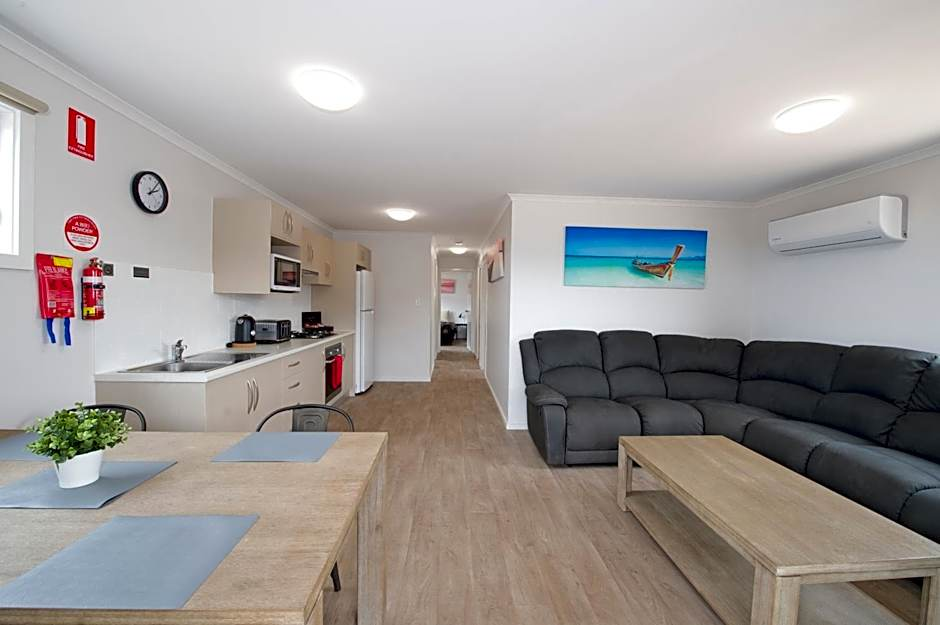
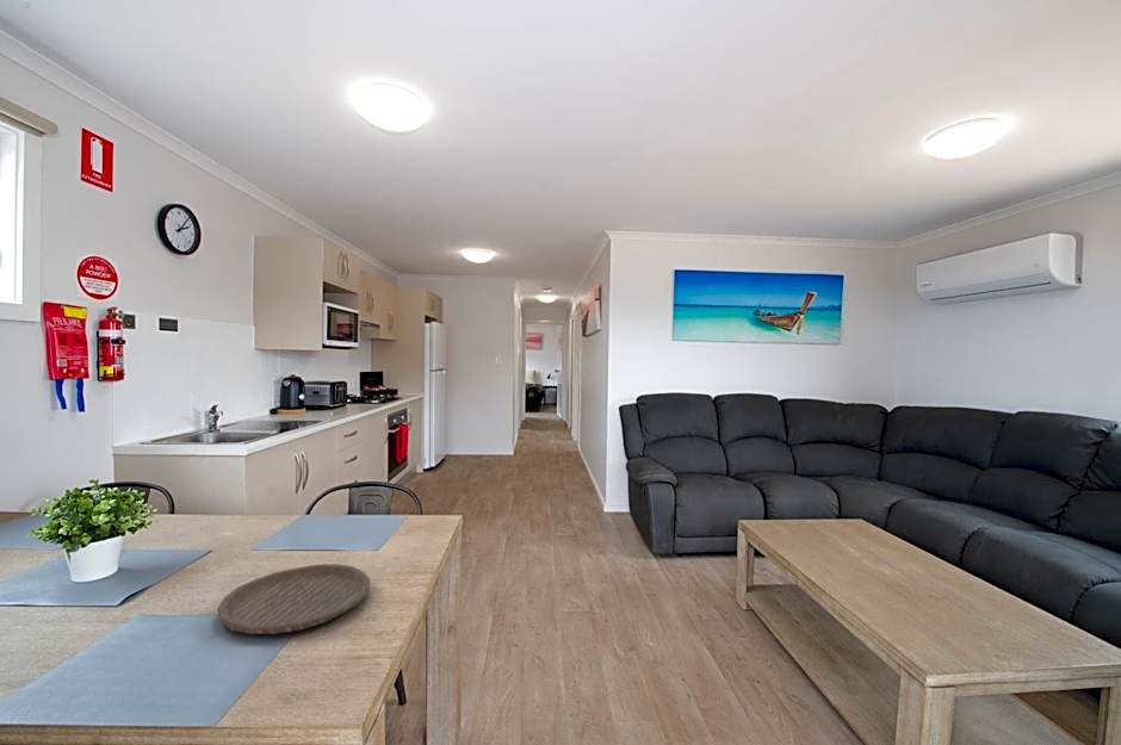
+ plate (298, 596)
